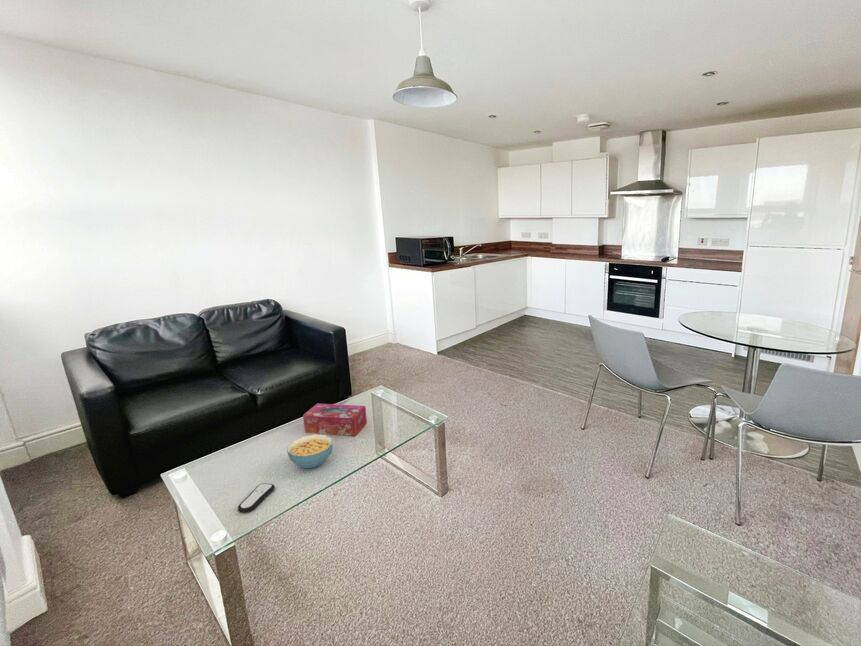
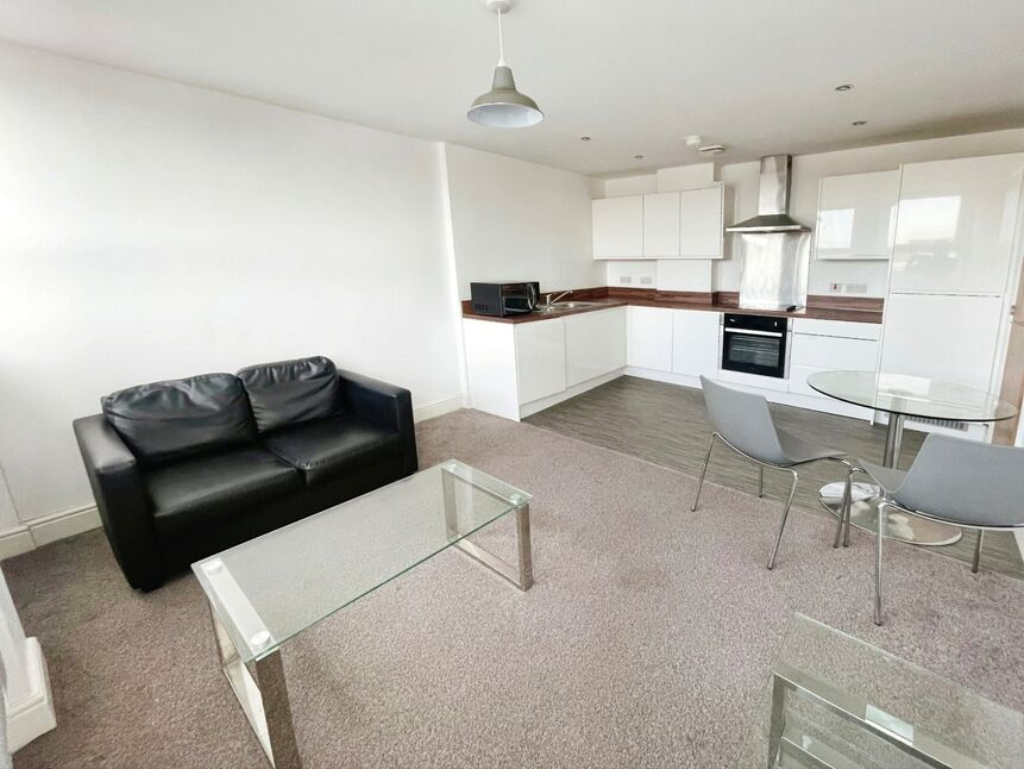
- remote control (256, 497)
- tissue box (335, 419)
- cereal bowl (311, 454)
